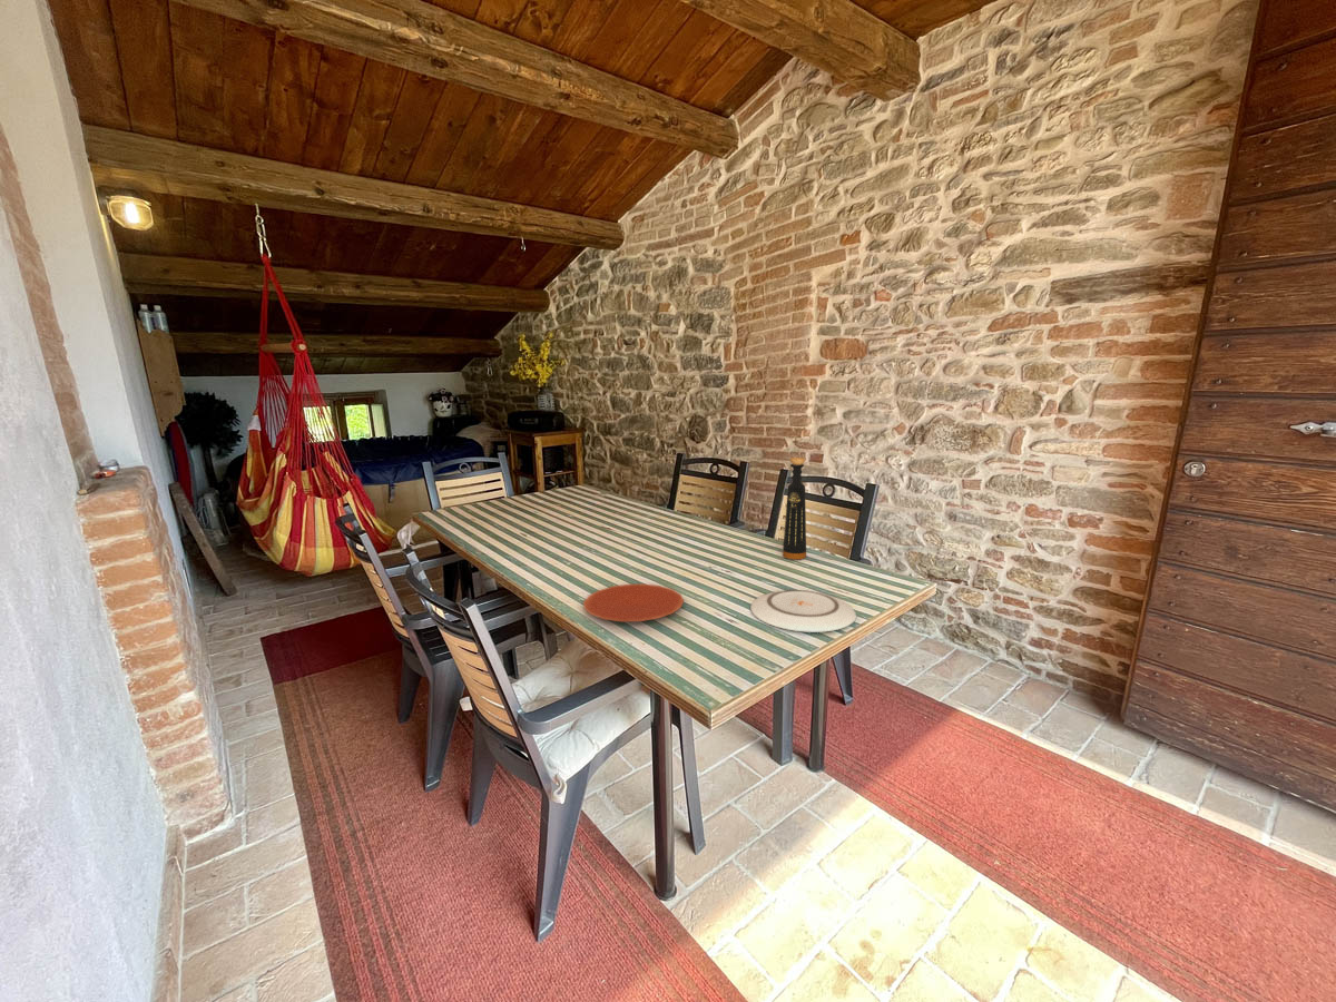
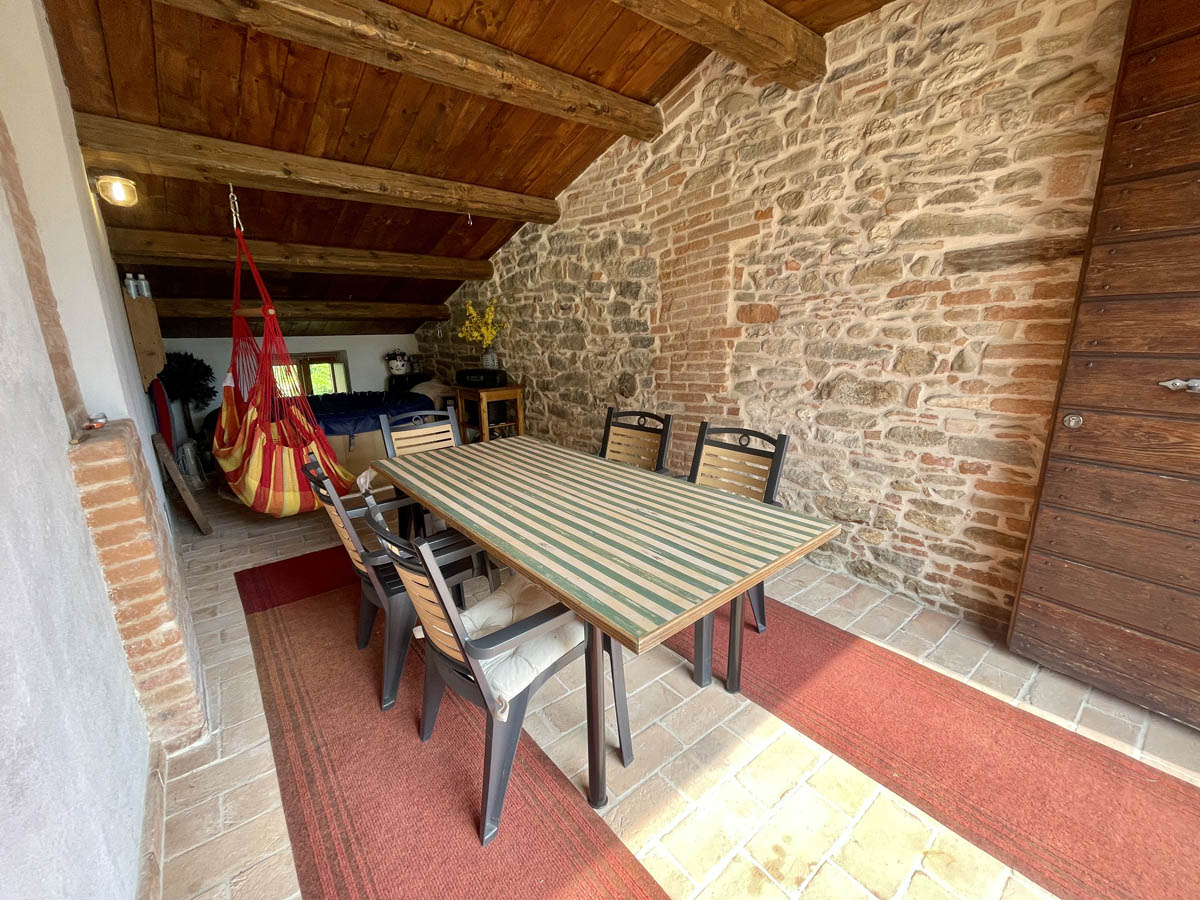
- bottle (795, 508)
- plate (633, 605)
- plate (802, 606)
